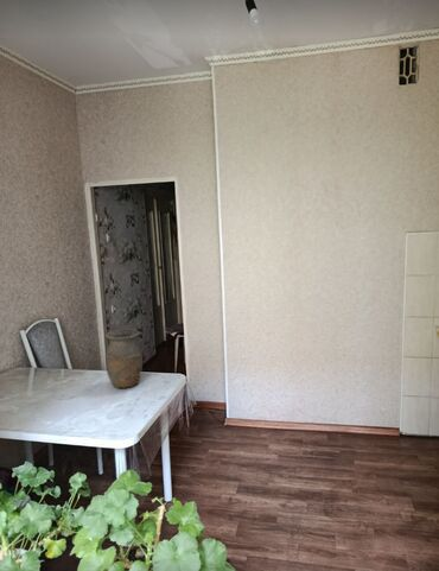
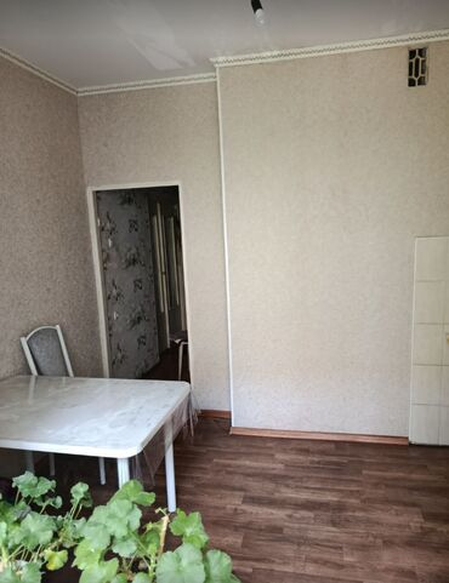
- vase (123, 359)
